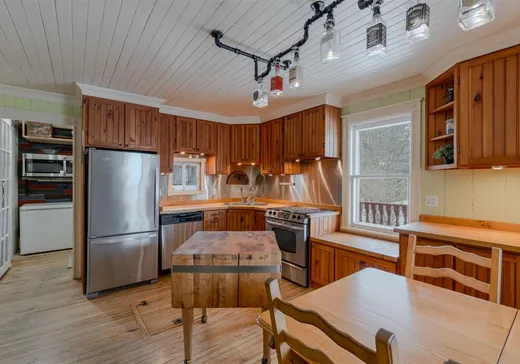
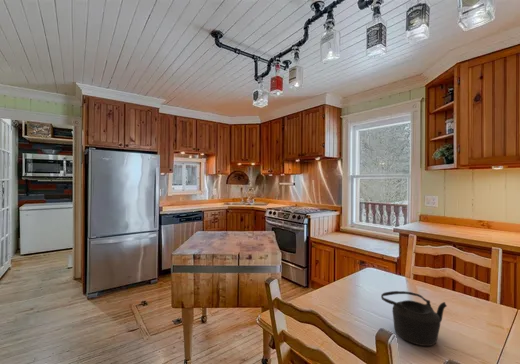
+ teapot (416, 316)
